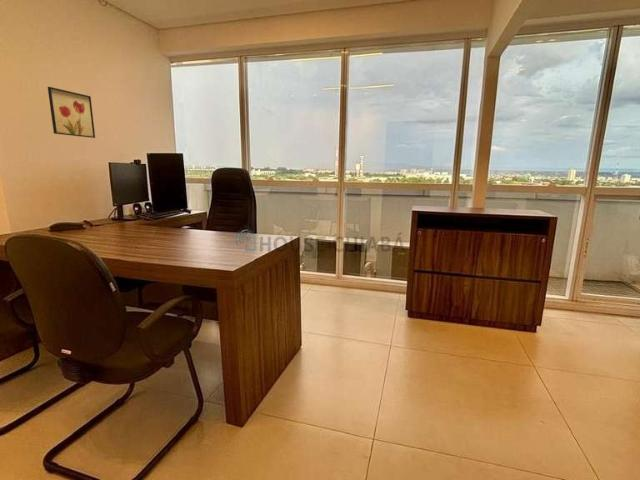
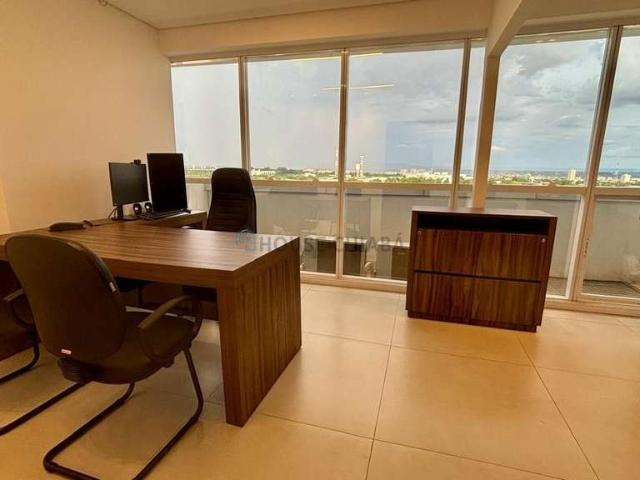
- wall art (72, 114)
